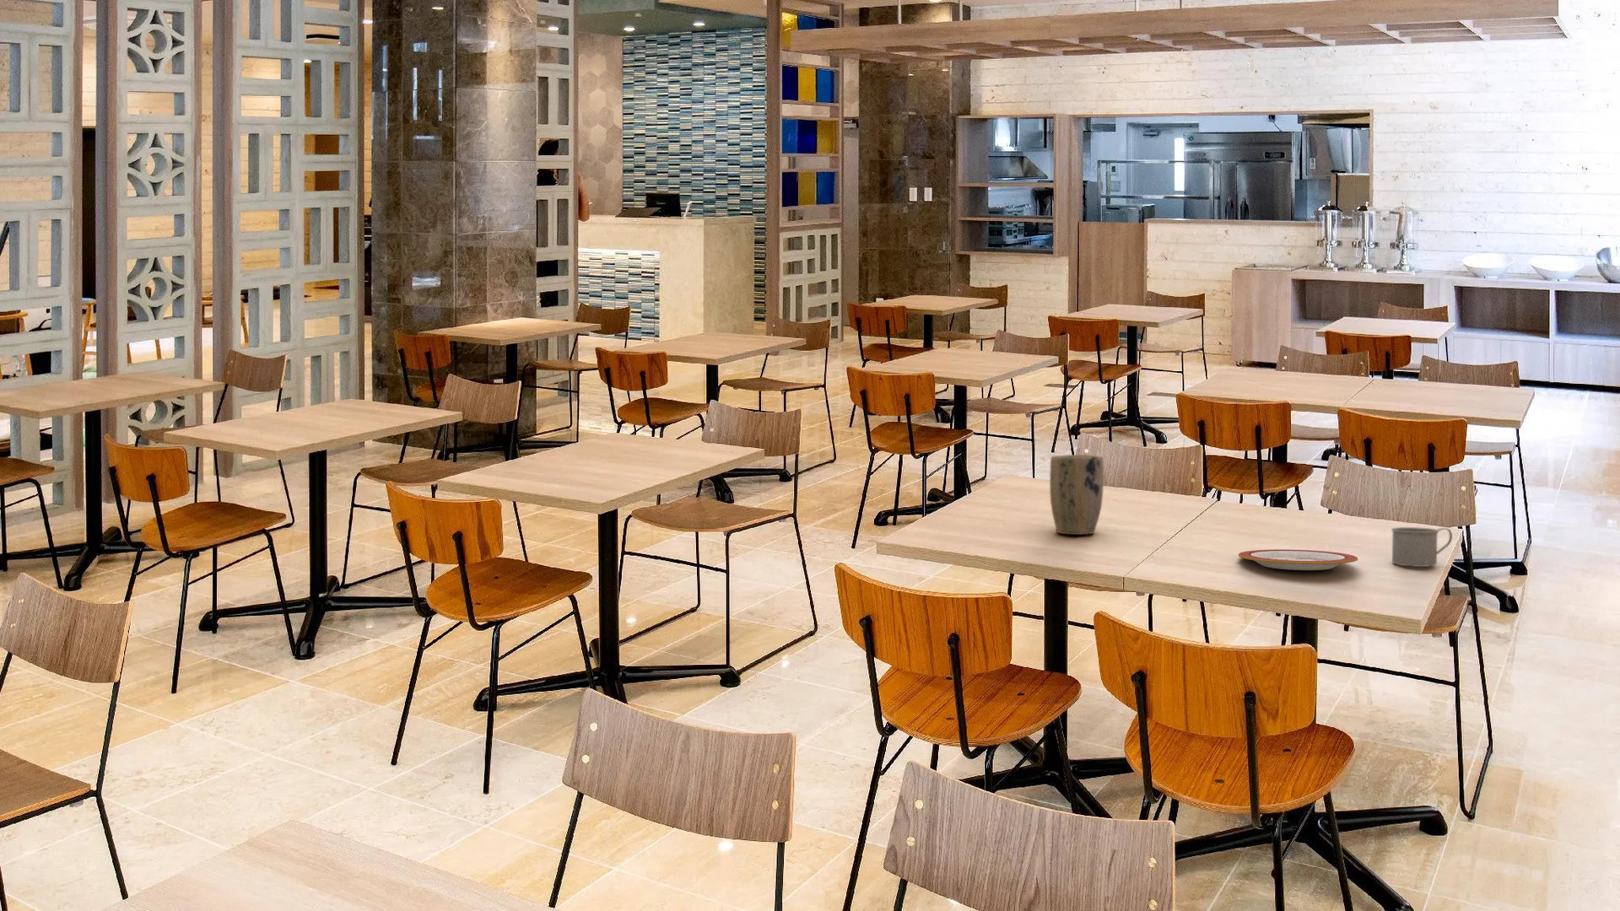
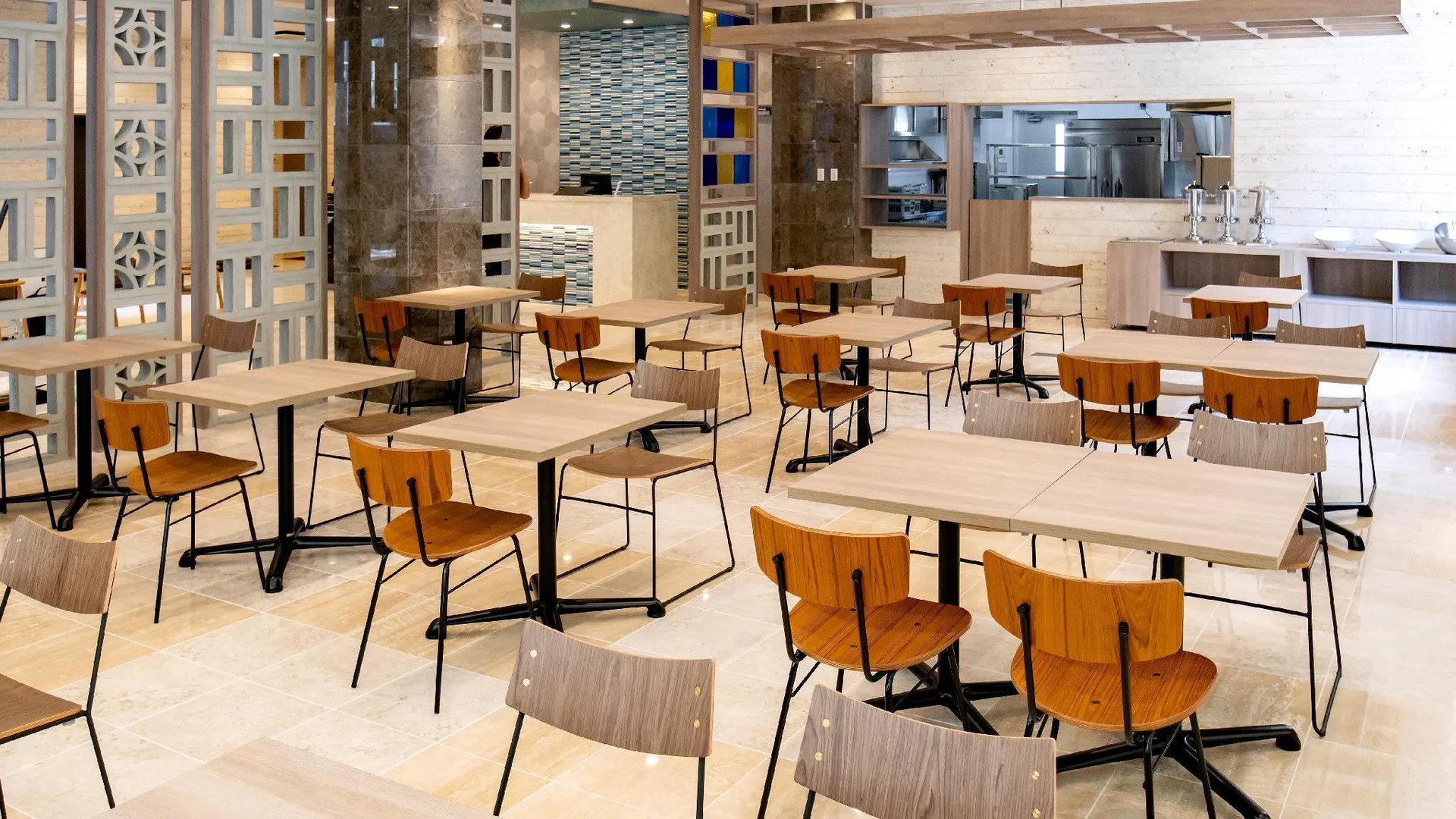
- mug (1418, 546)
- plant pot (1076, 494)
- plate (1297, 561)
